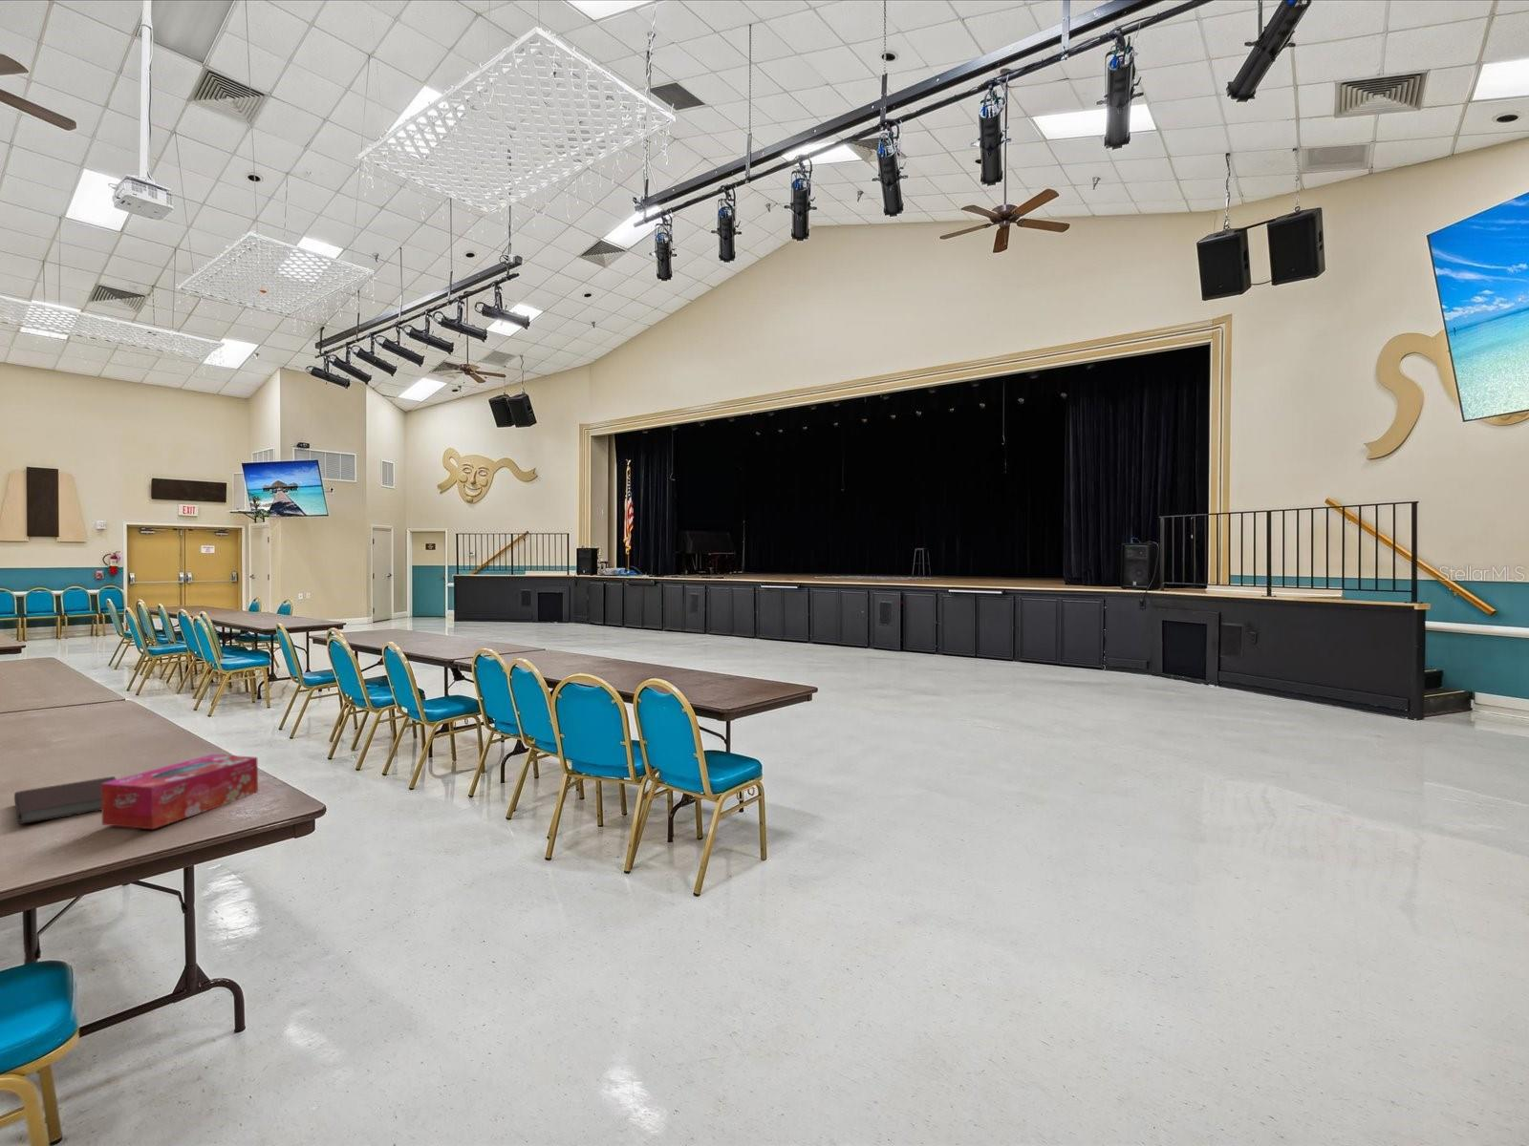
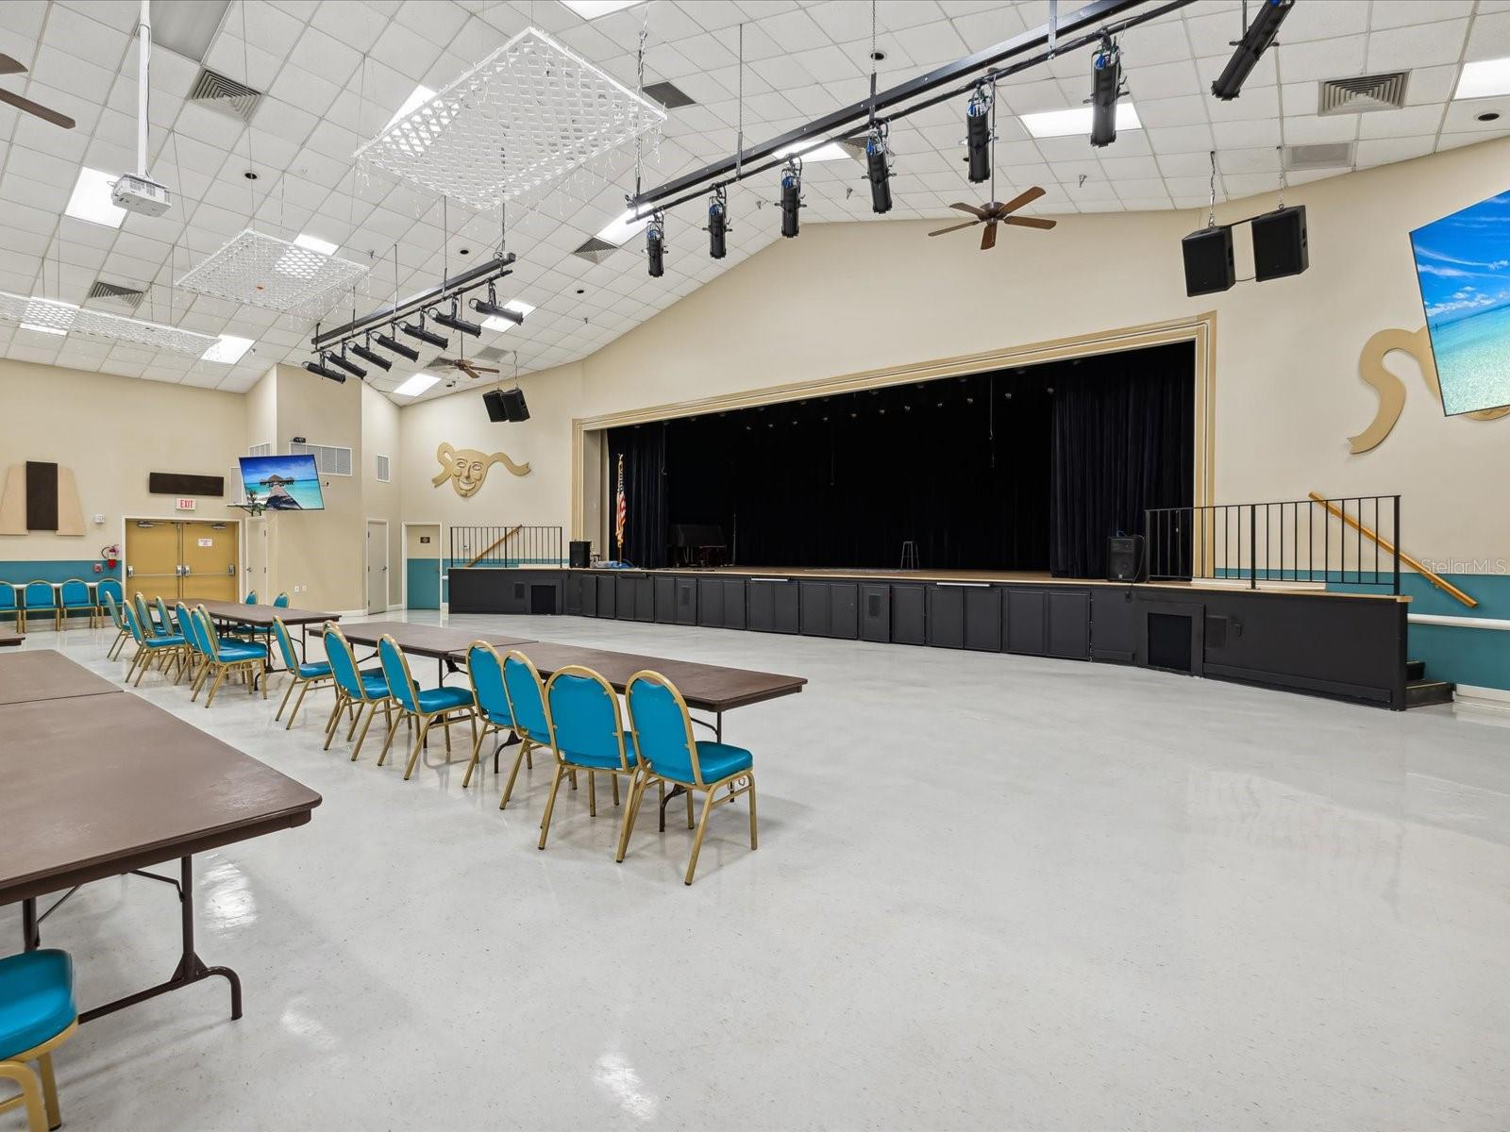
- notebook (70, 798)
- tissue box (184, 788)
